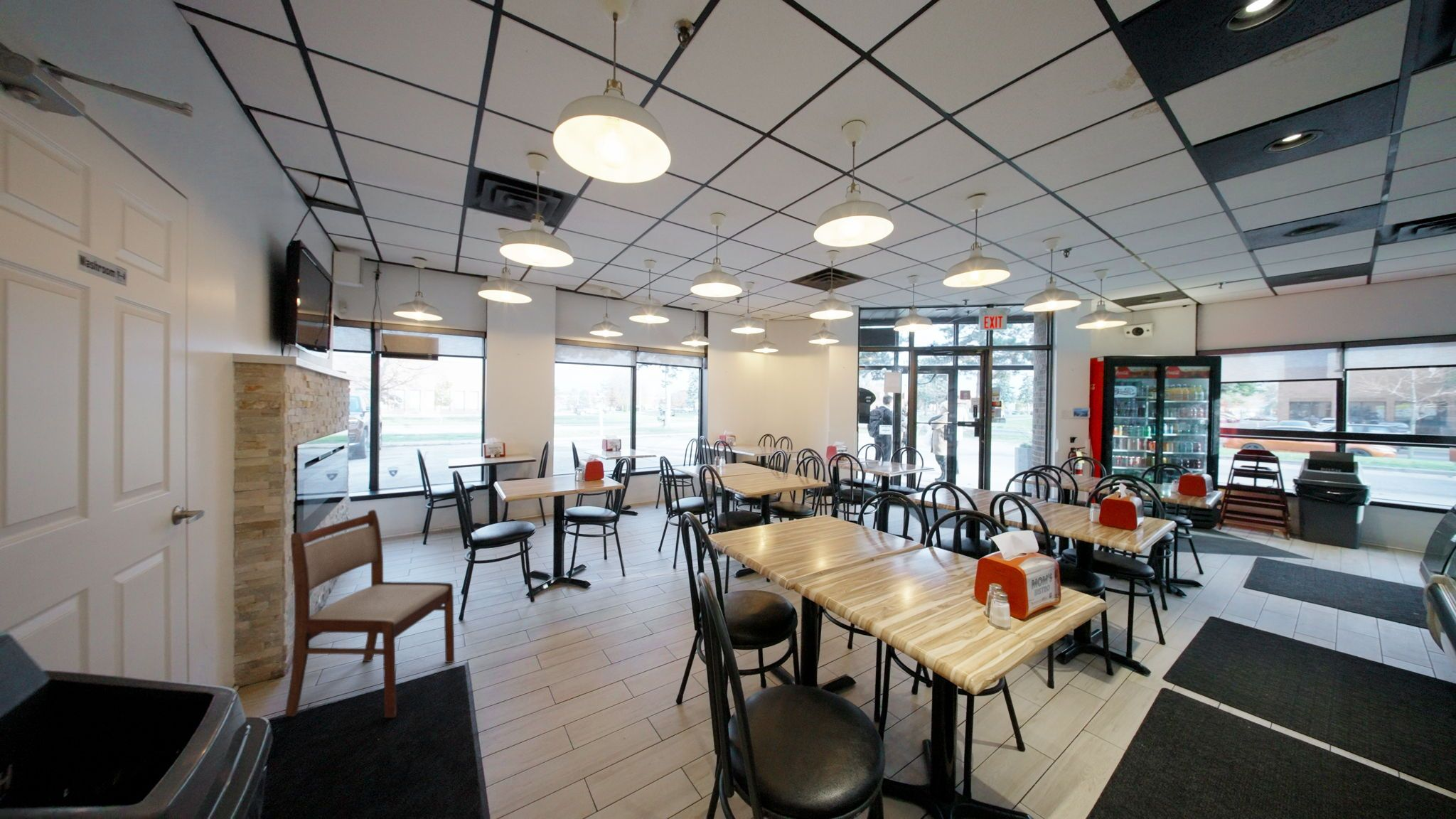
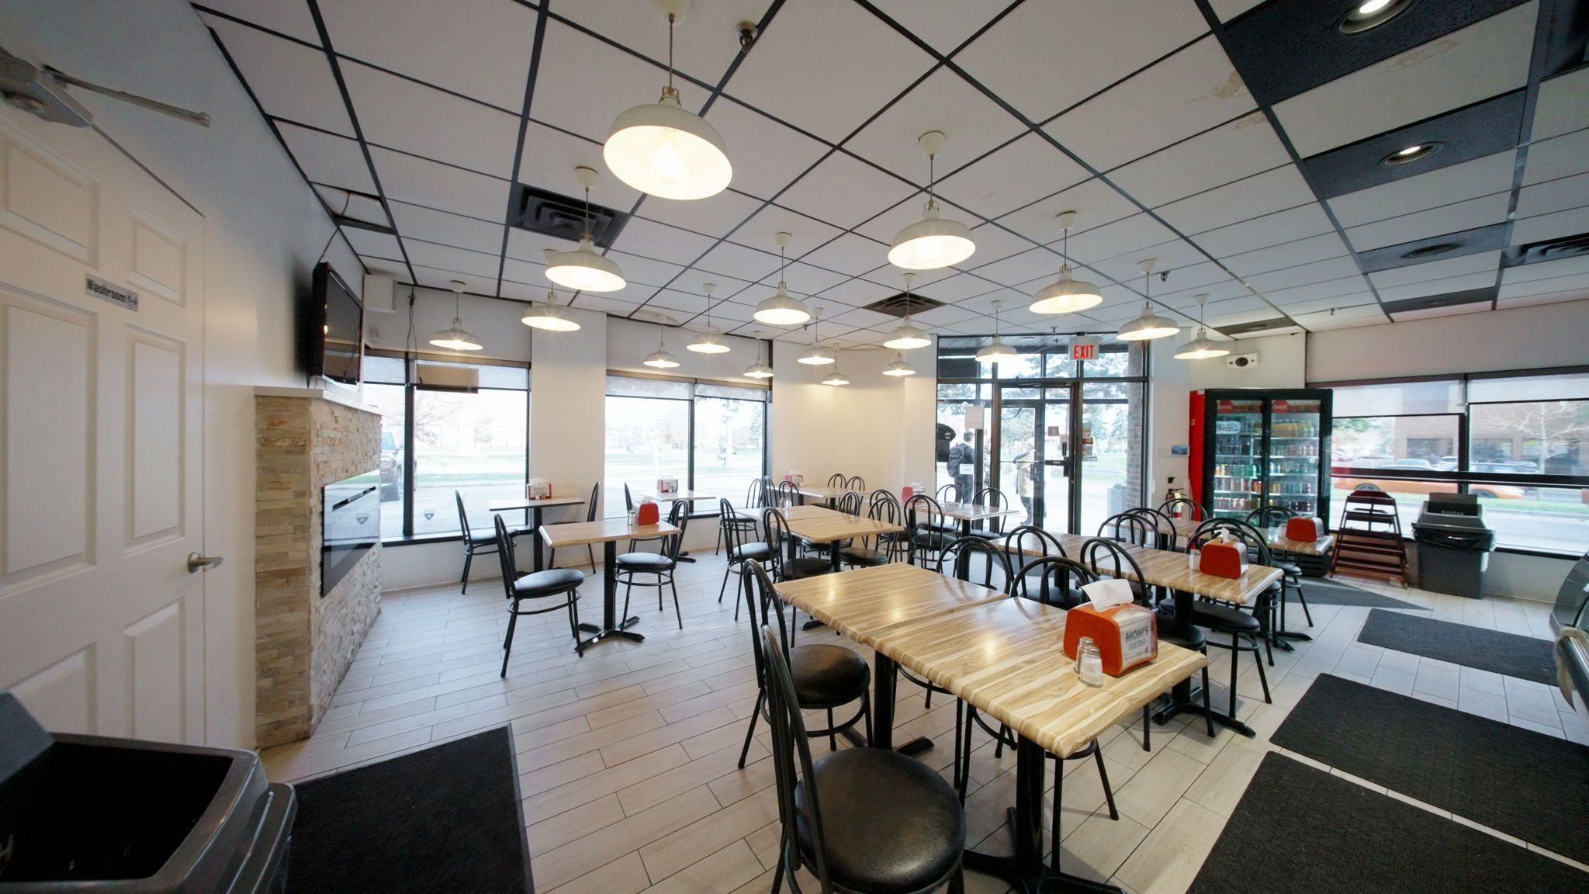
- dining chair (378, 603)
